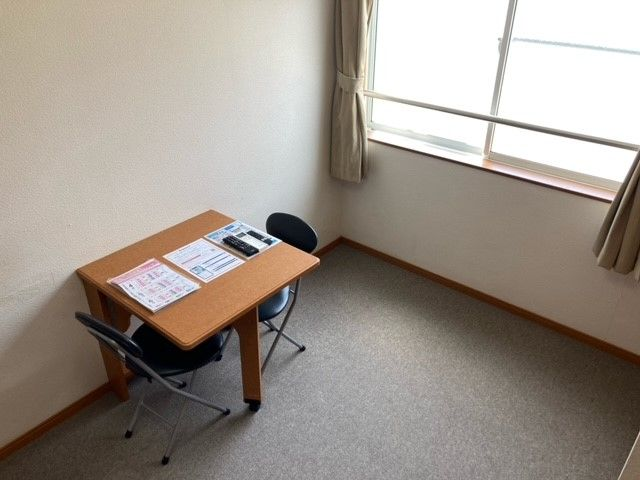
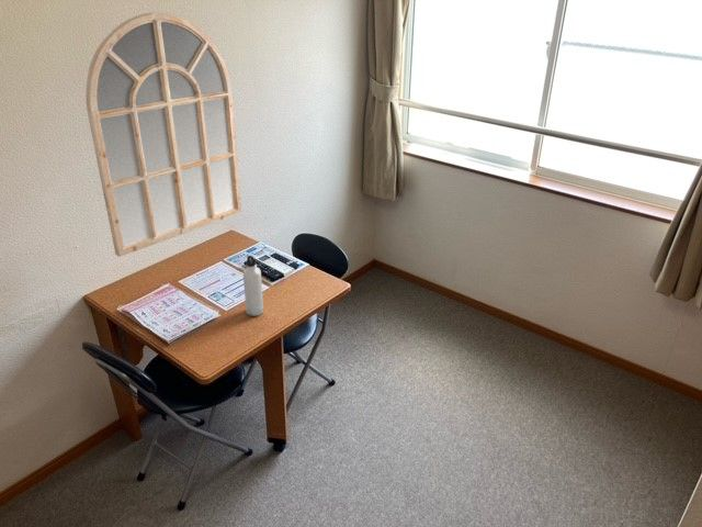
+ water bottle (252, 284)
+ mirror (170, 132)
